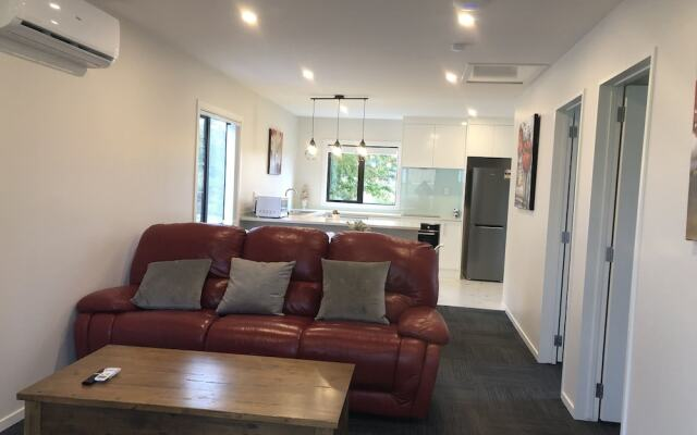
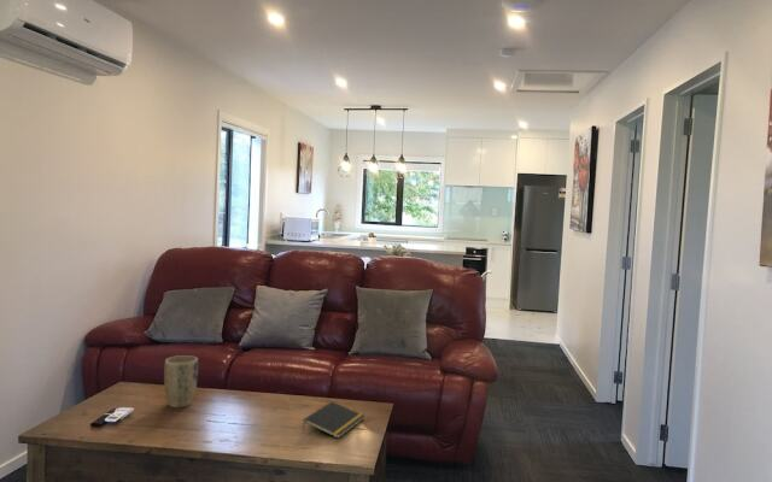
+ plant pot (181, 381)
+ notepad (334, 418)
